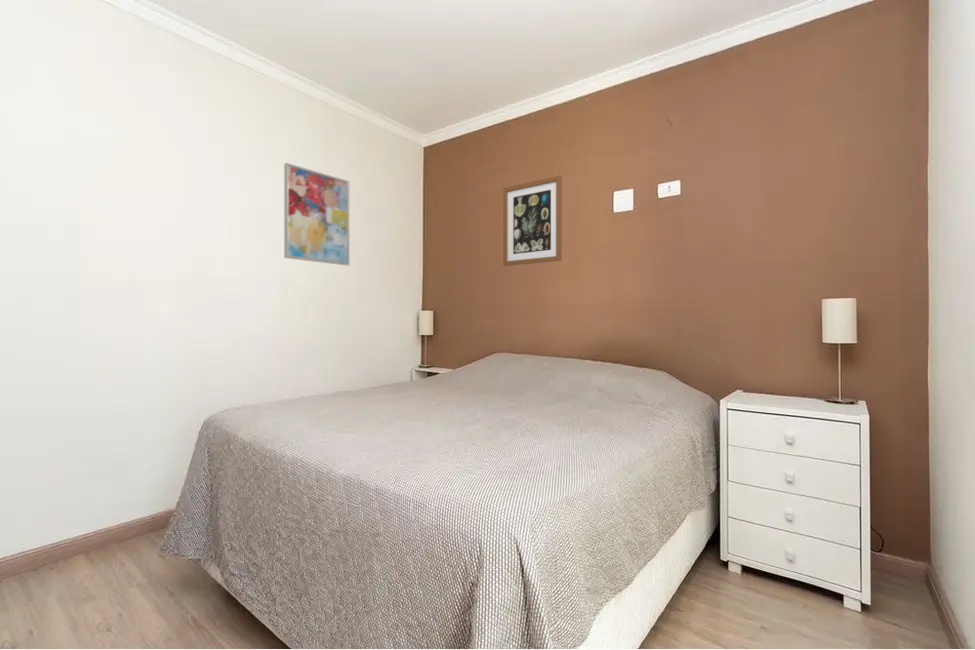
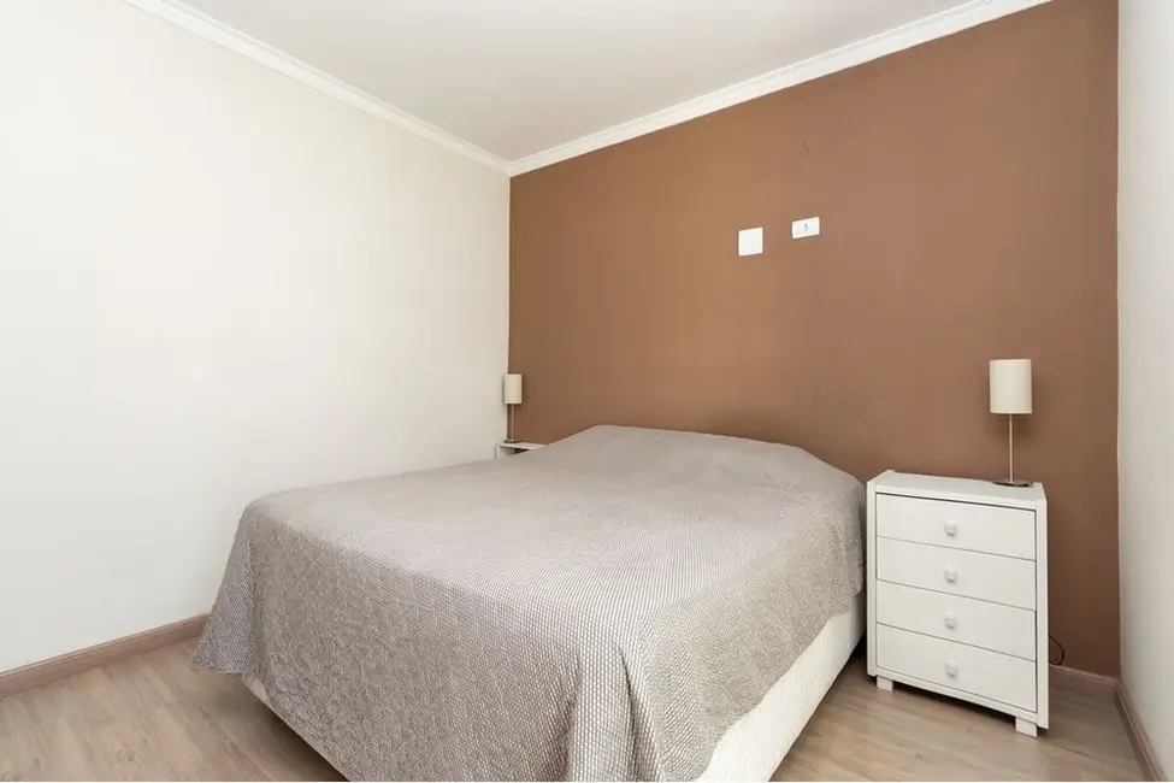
- wall art (318, 217)
- wall art (531, 222)
